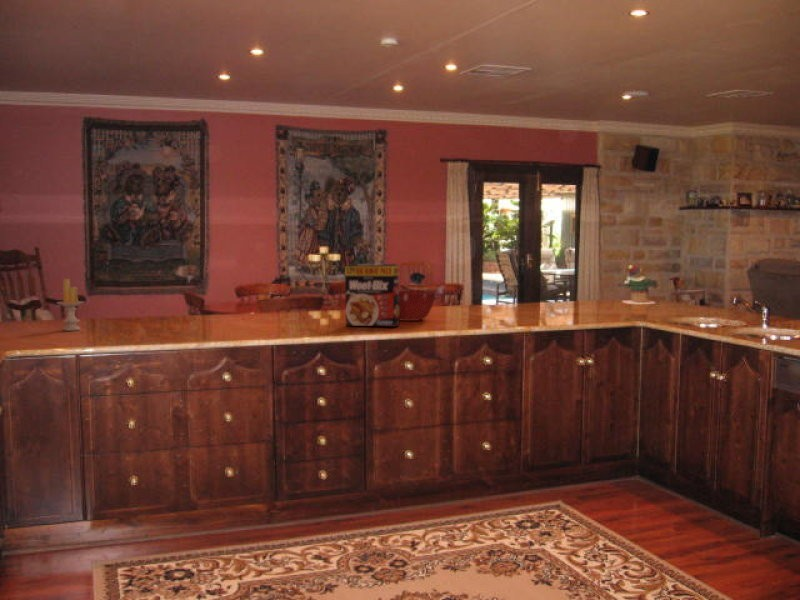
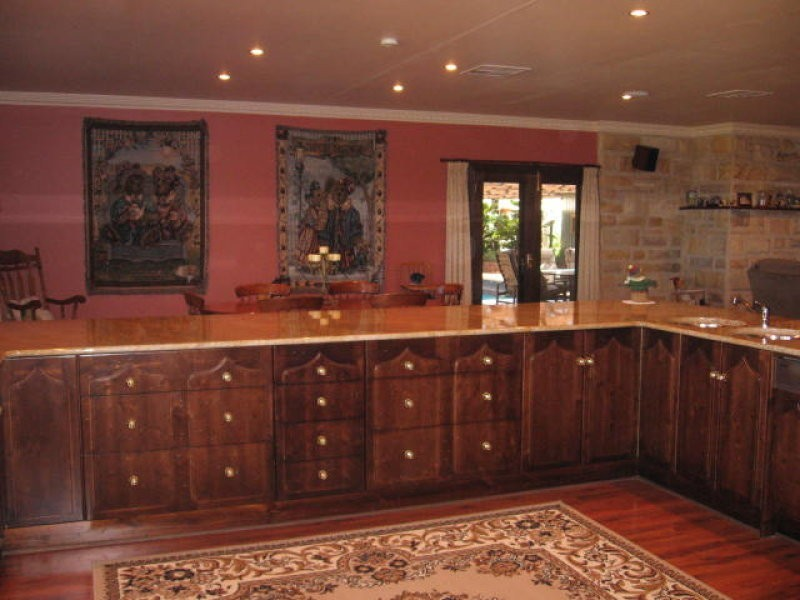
- mixing bowl (410, 305)
- cereal box (372, 294)
- candle (70, 304)
